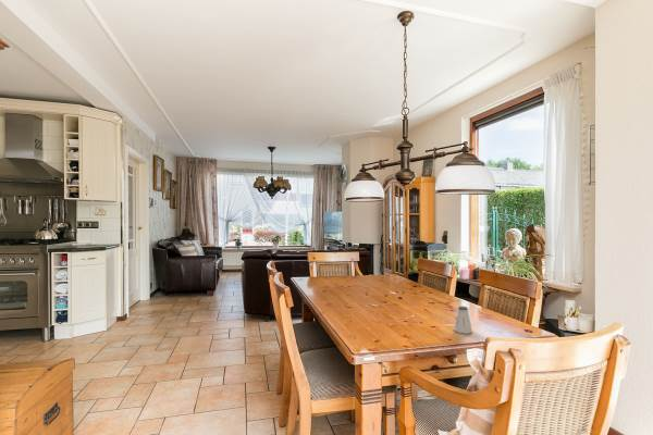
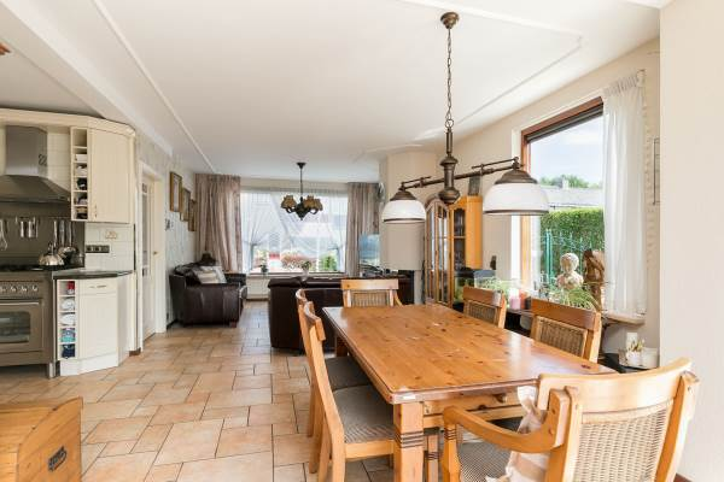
- saltshaker (463, 319)
